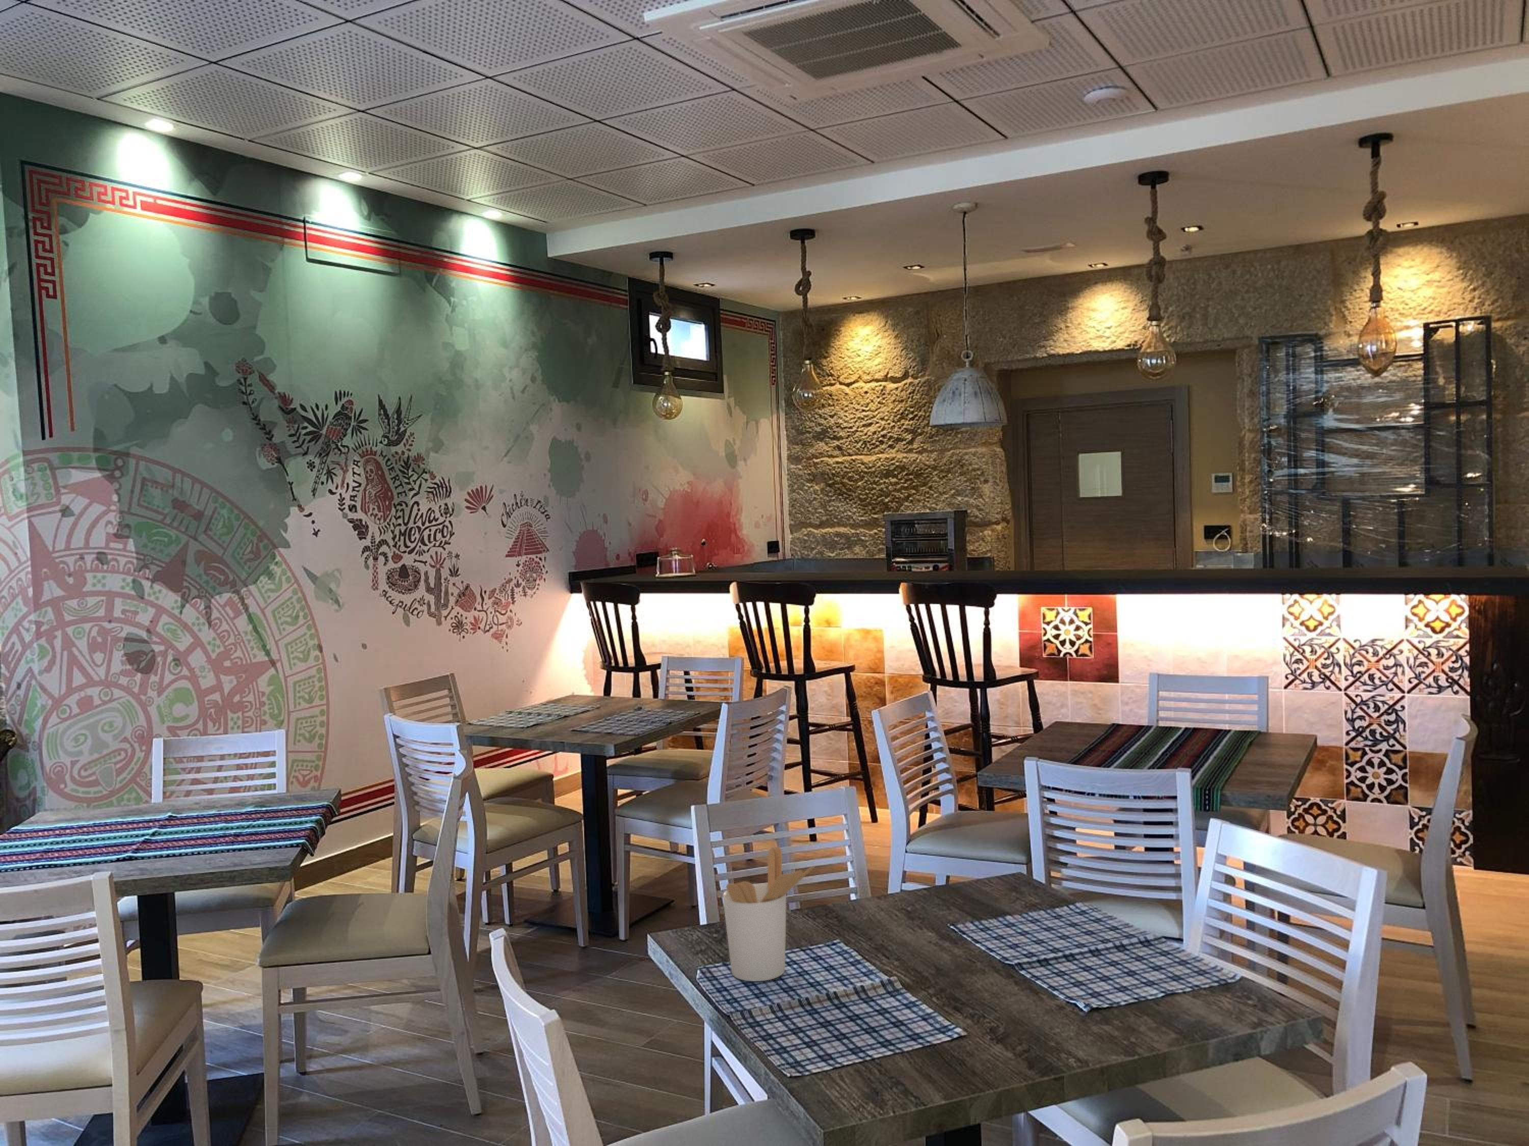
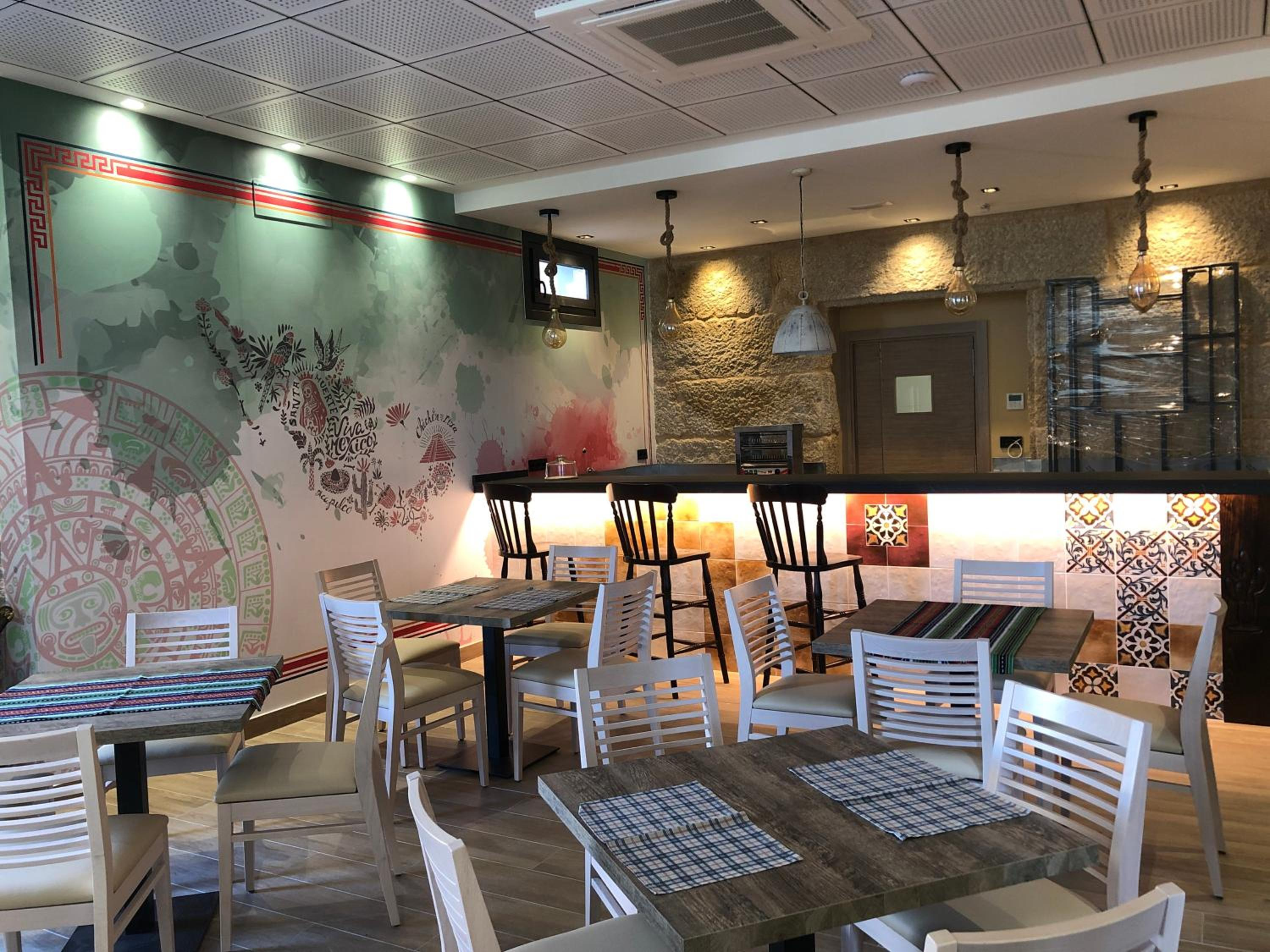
- utensil holder (768, 916)
